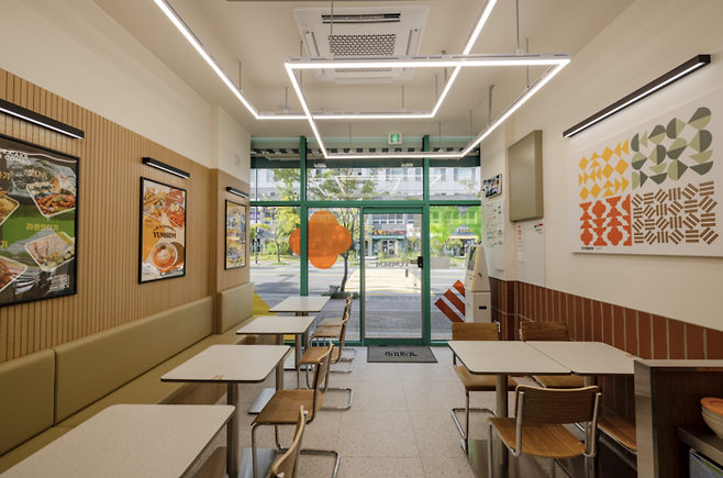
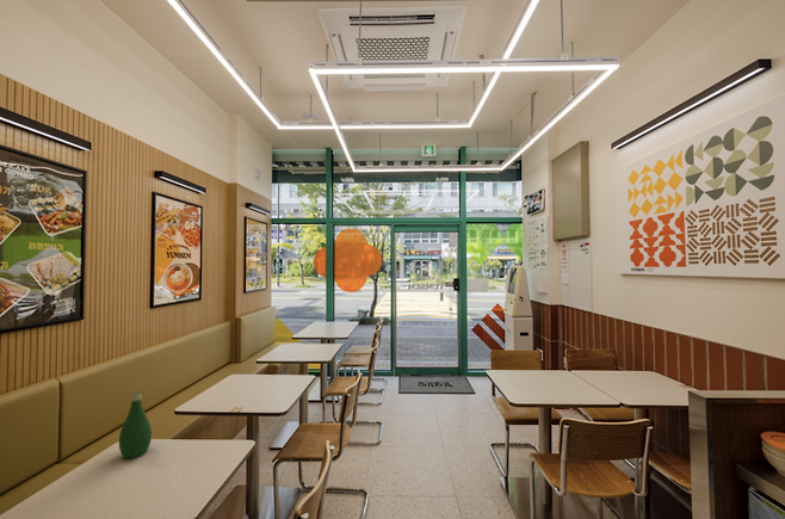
+ bottle (135, 422)
